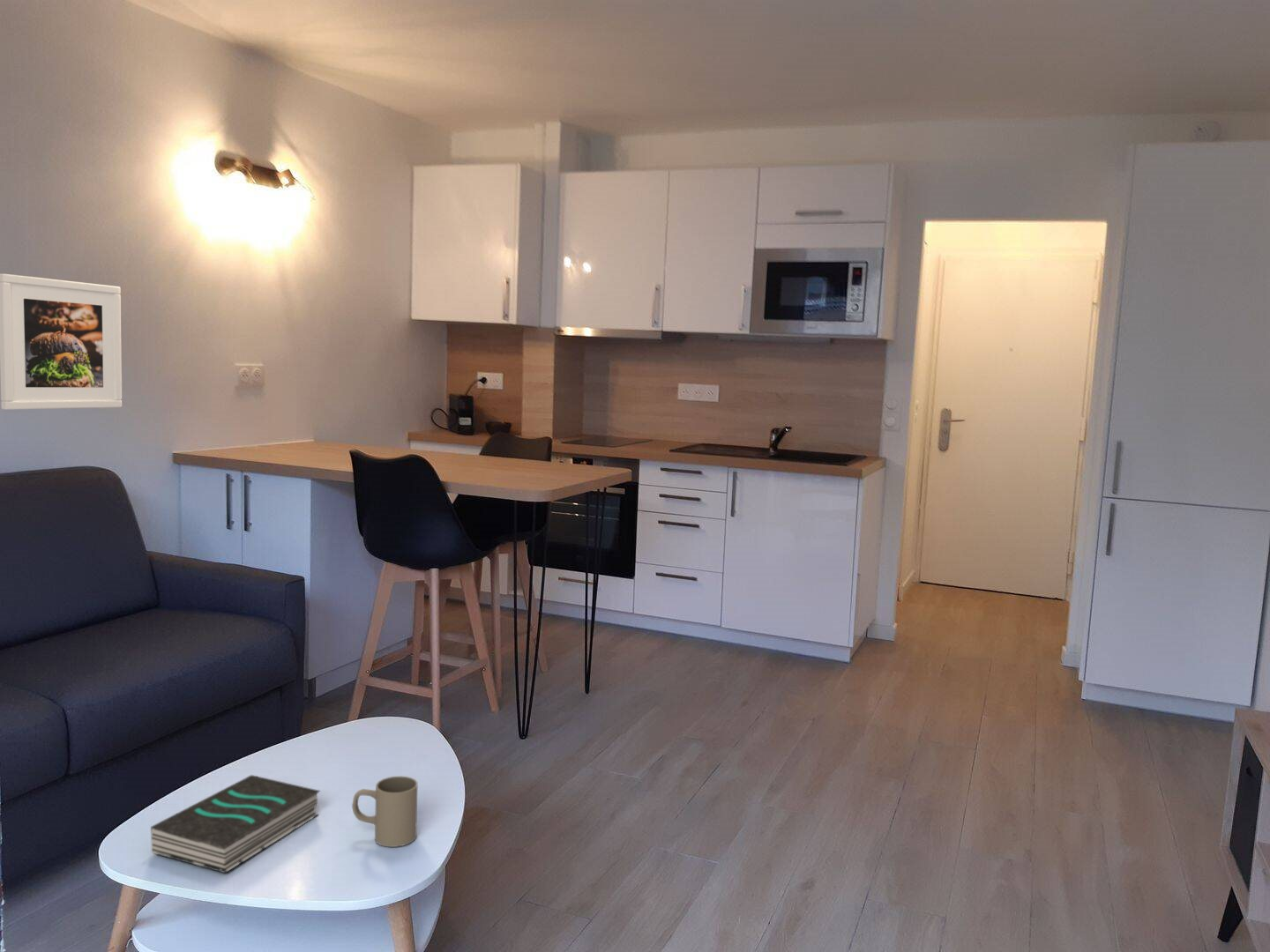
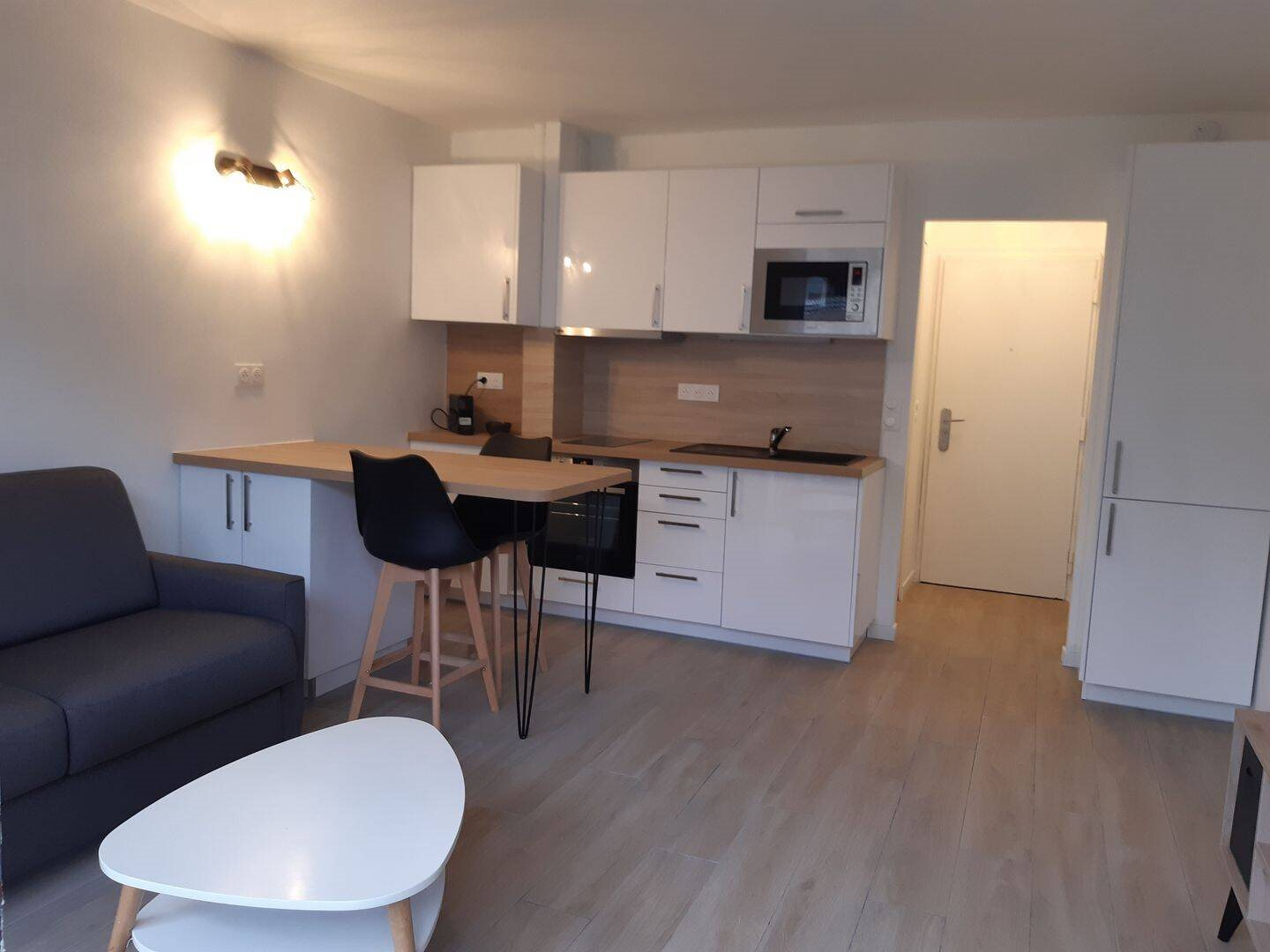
- book (238, 821)
- mug (385, 810)
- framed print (64, 345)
